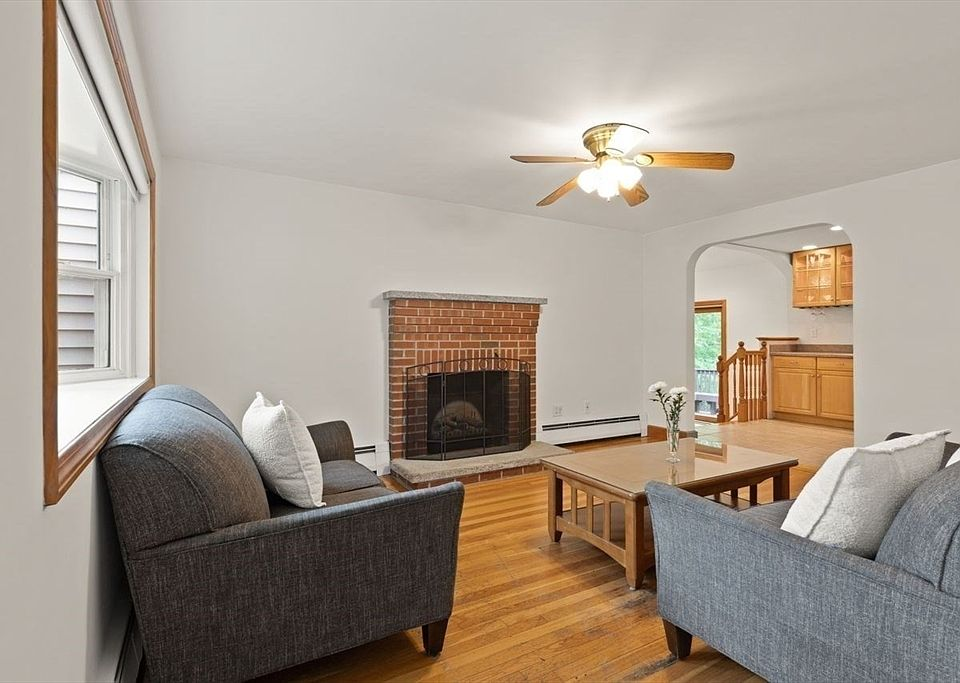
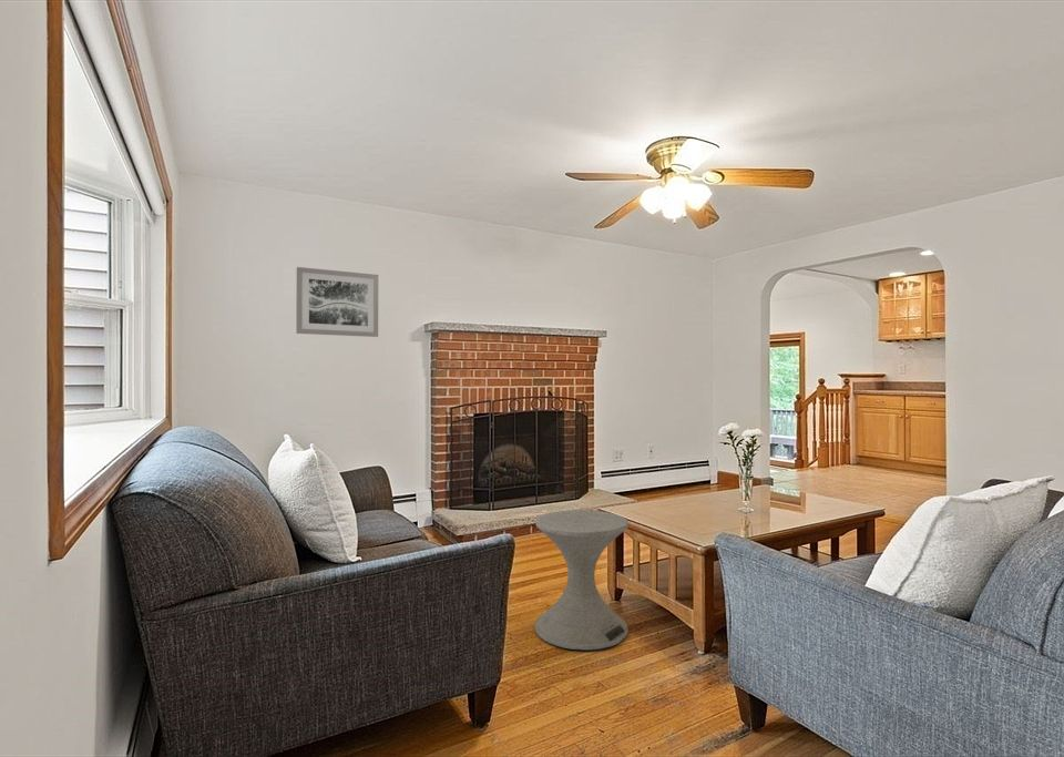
+ wall art (338, 303)
+ side table (581, 574)
